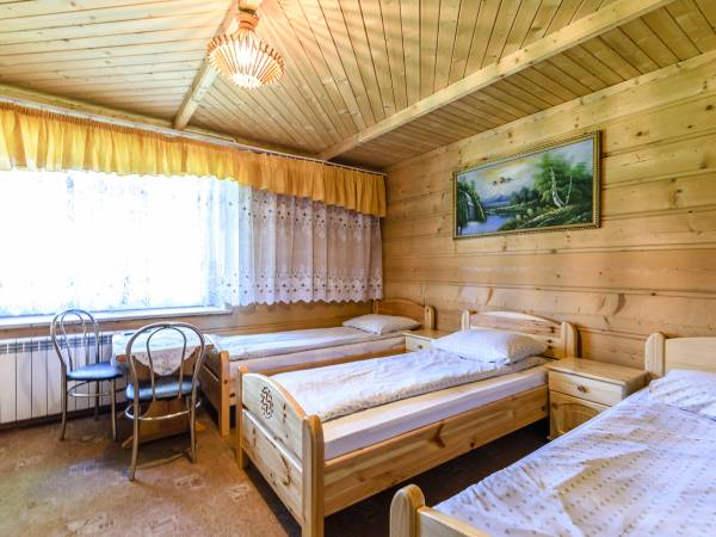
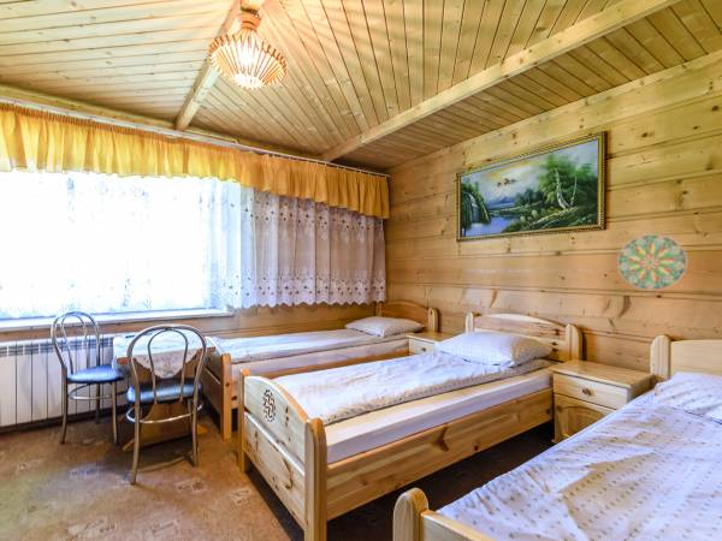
+ decorative plate (650, 262)
